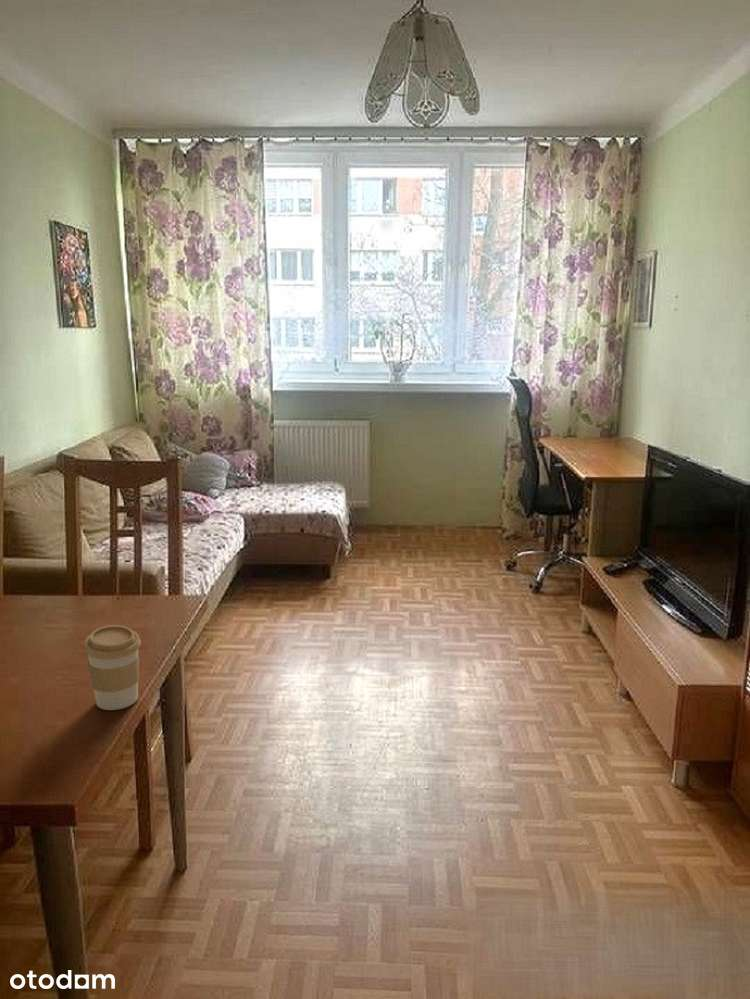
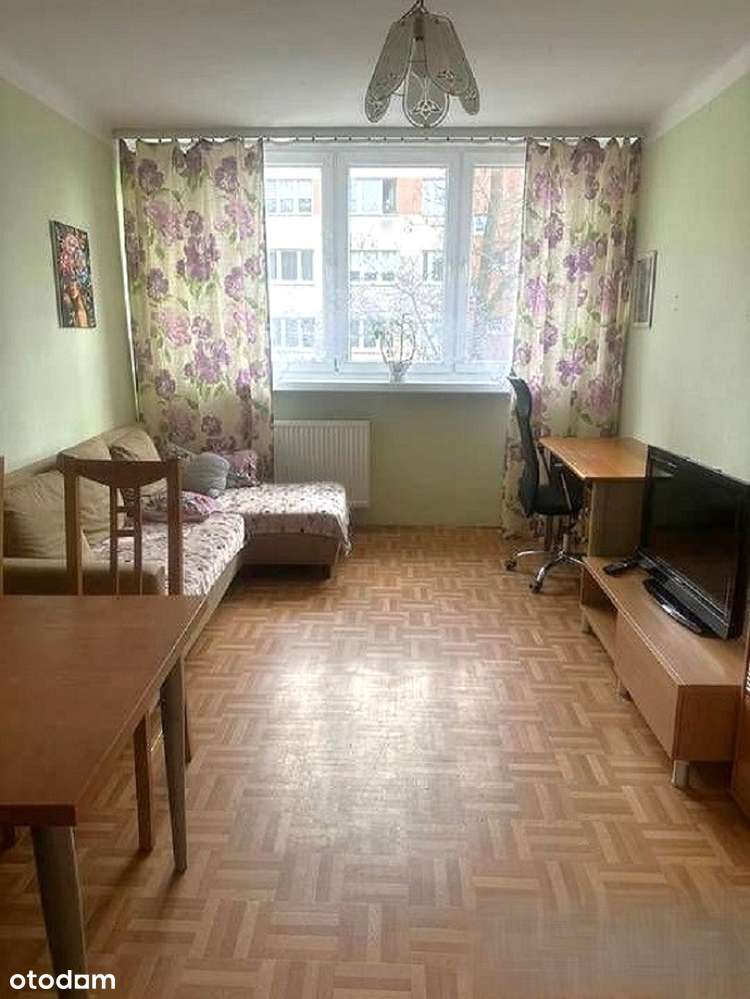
- coffee cup (114, 666)
